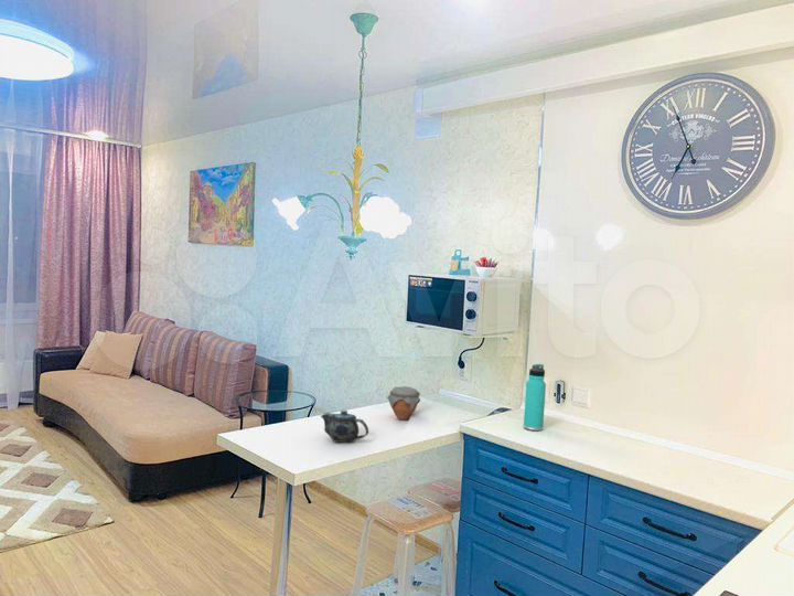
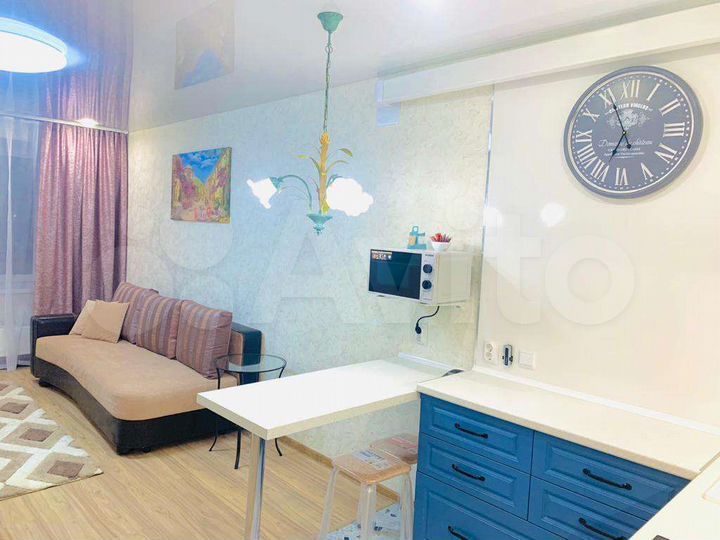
- chinaware (344, 425)
- jar (404, 403)
- thermos bottle (535, 396)
